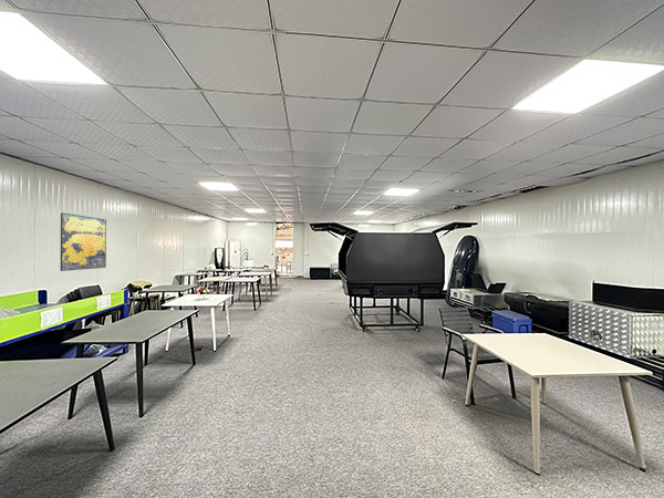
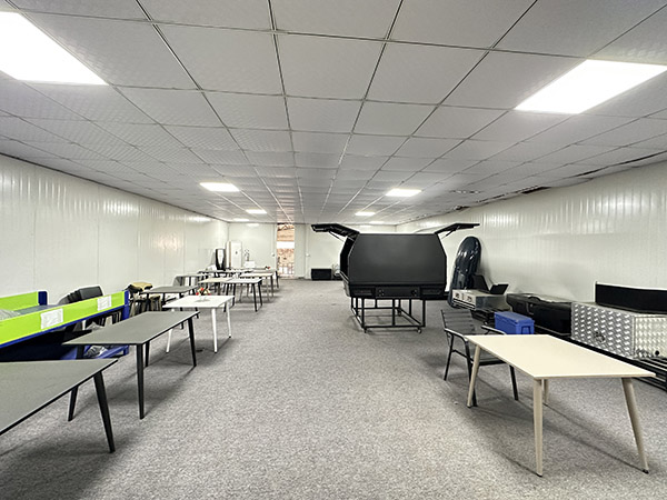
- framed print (85, 242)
